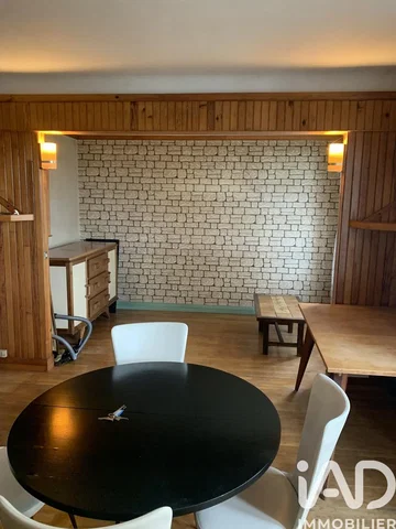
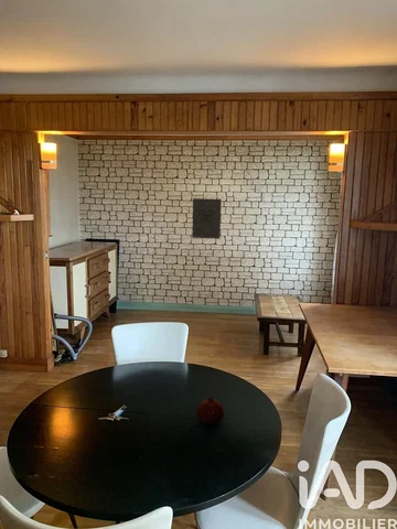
+ wall art (206, 218)
+ fruit (210, 410)
